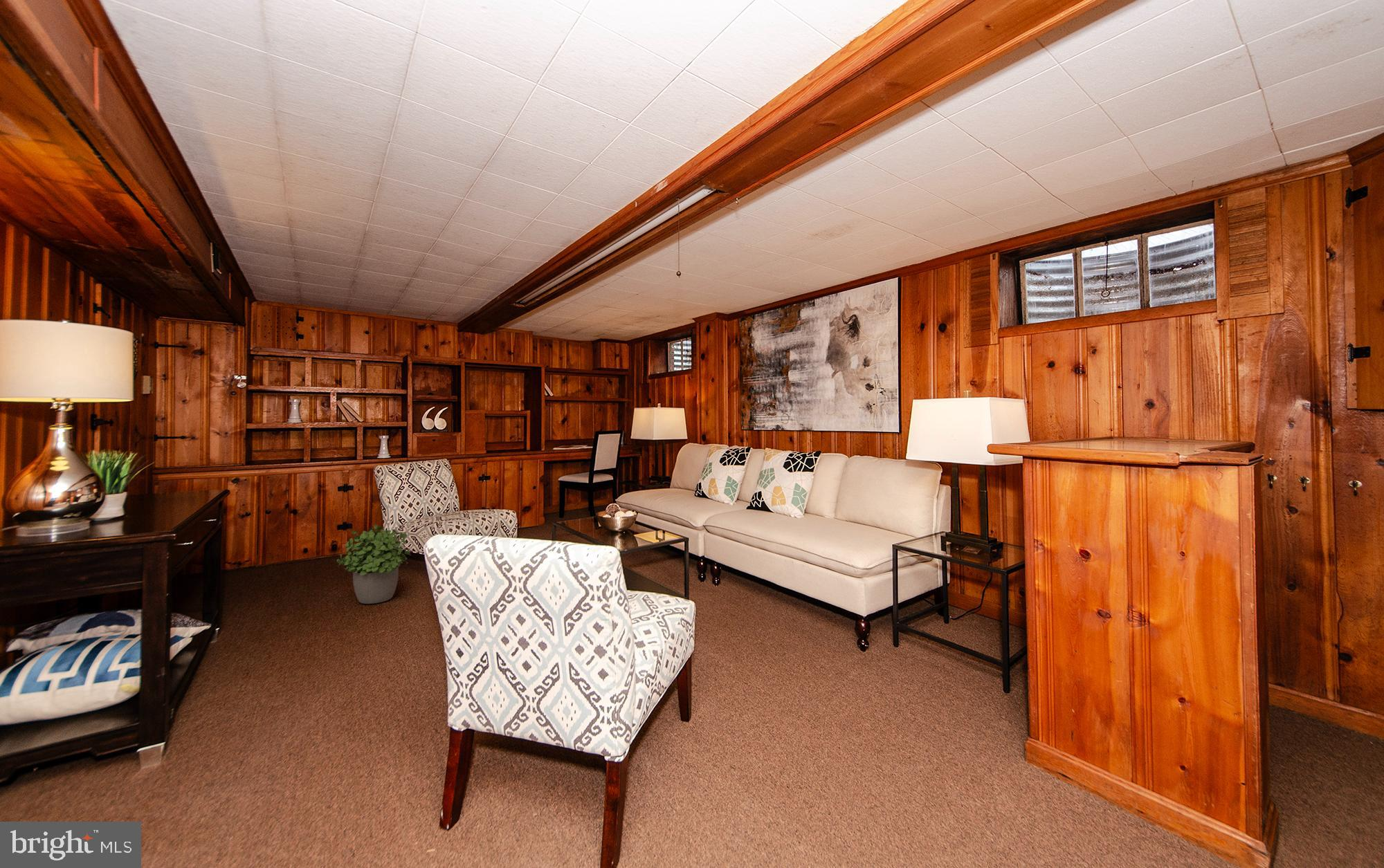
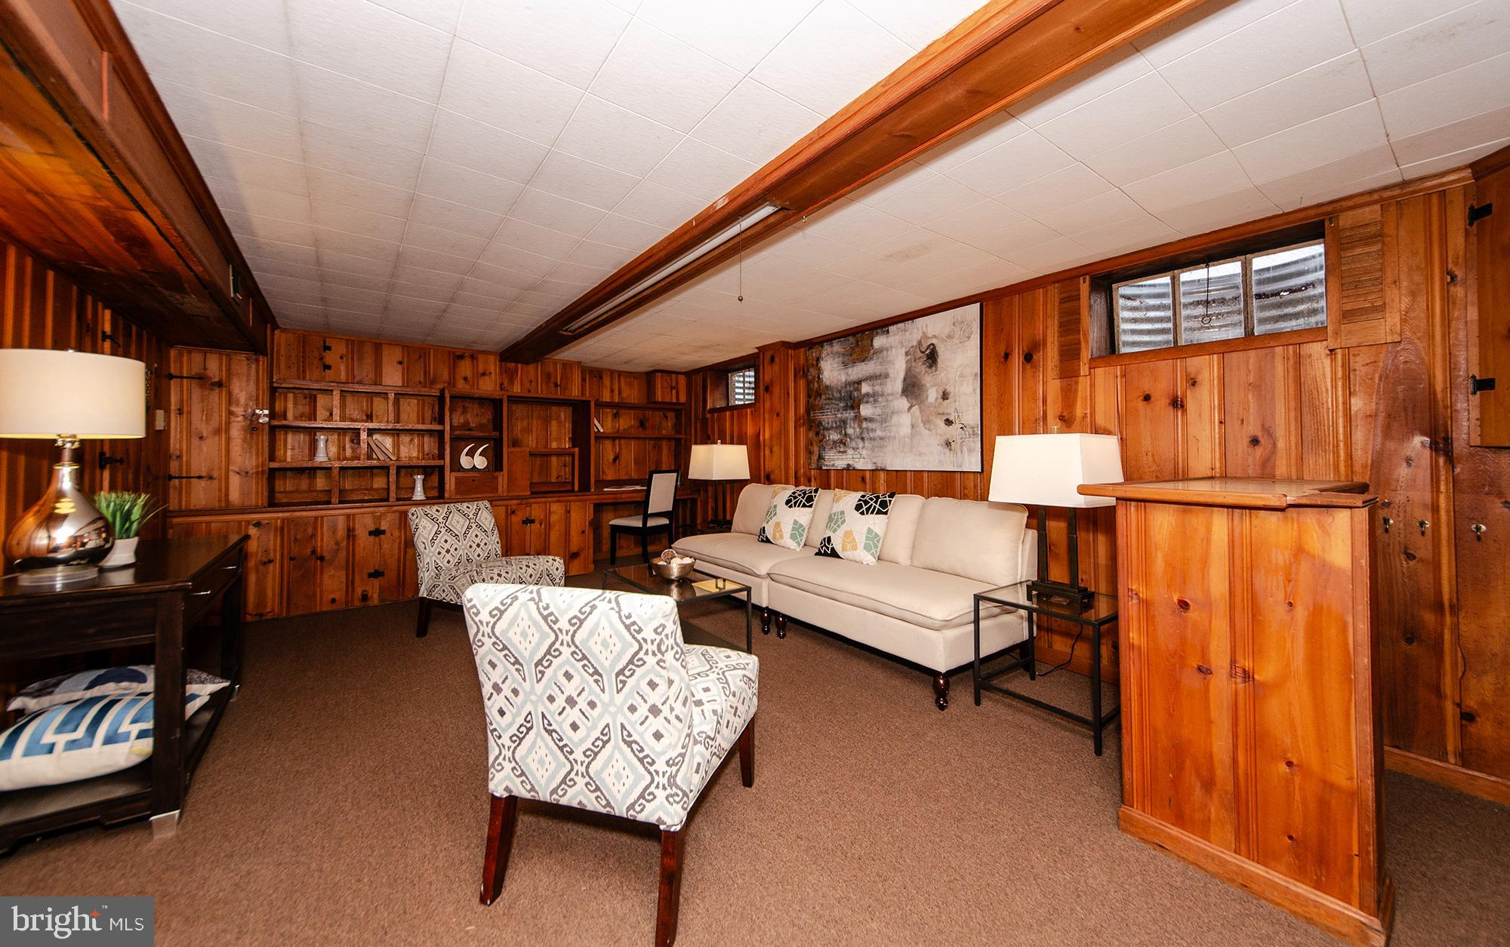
- potted plant (374, 562)
